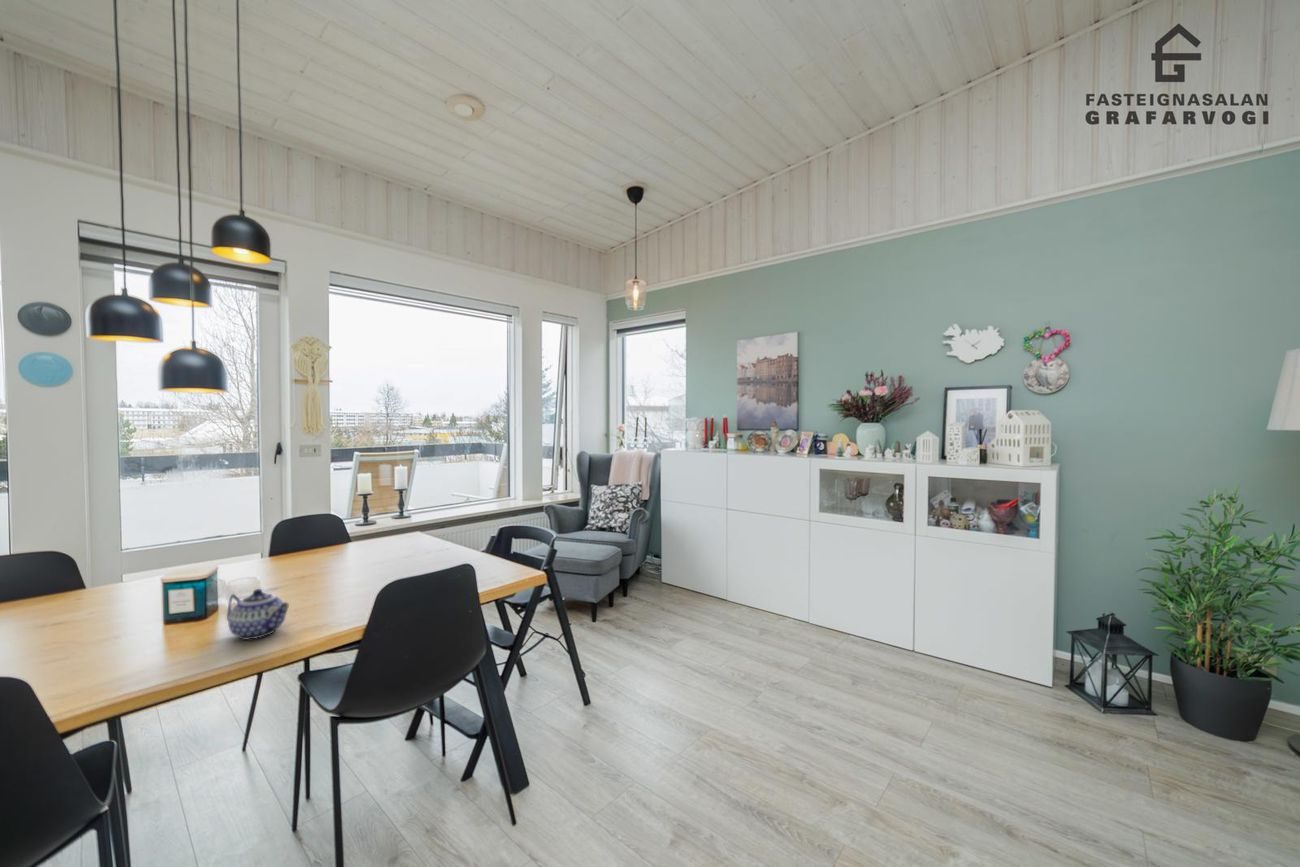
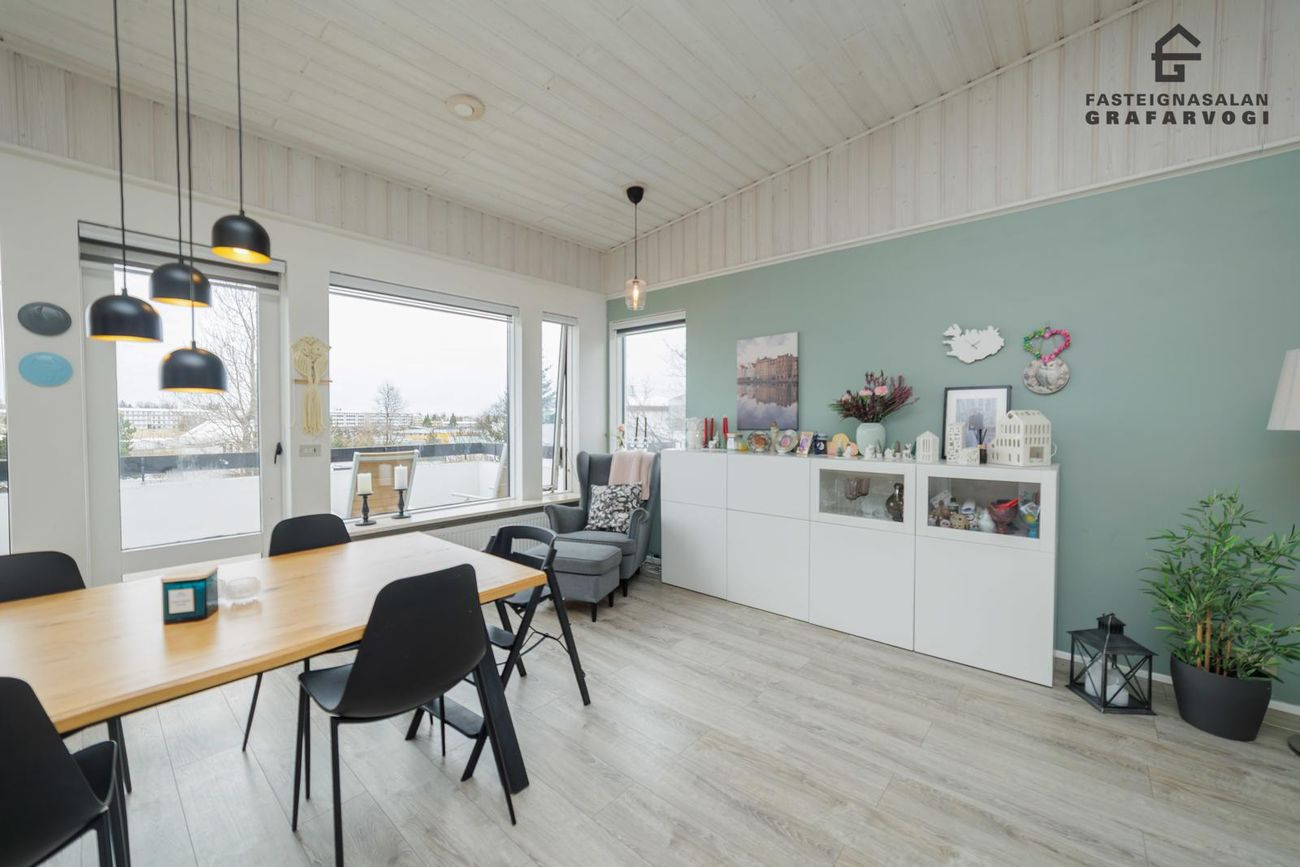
- teapot (257, 611)
